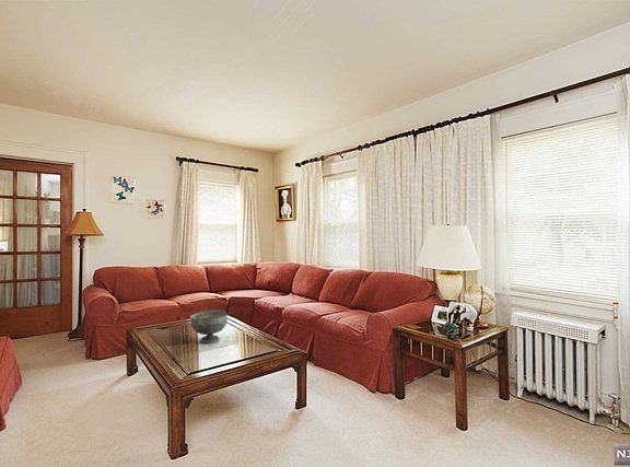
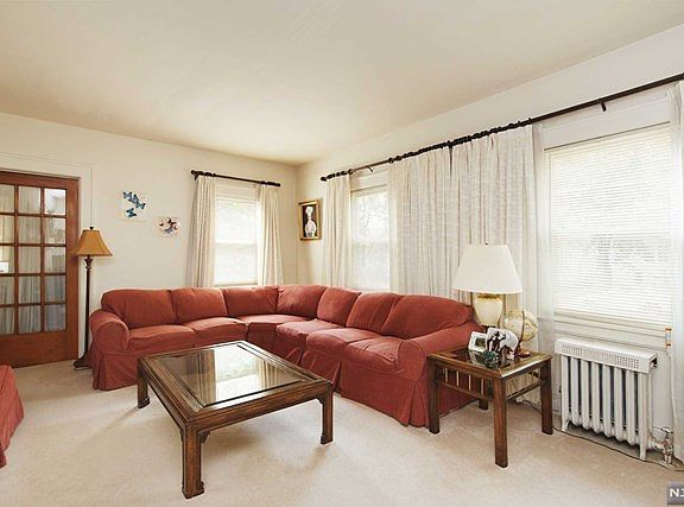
- decorative bowl (209, 327)
